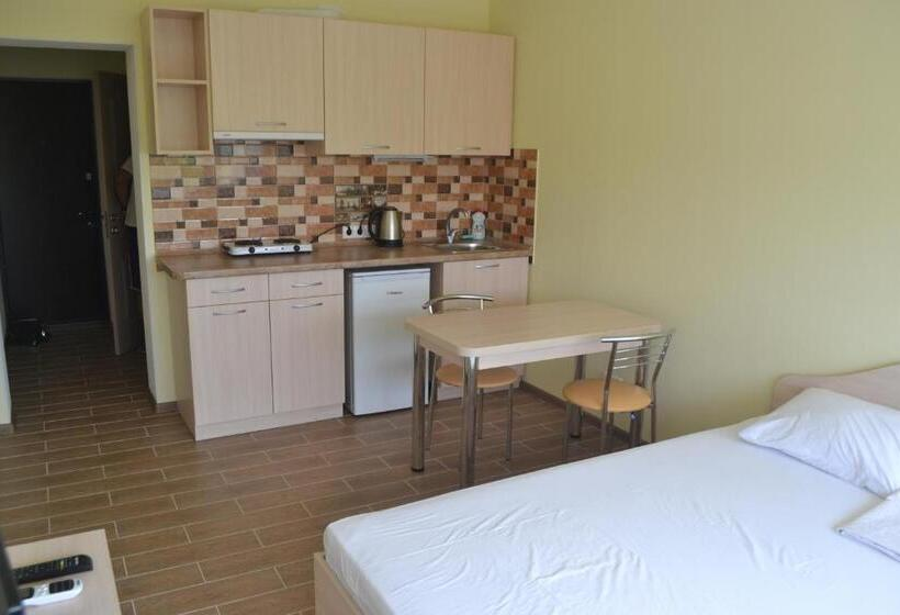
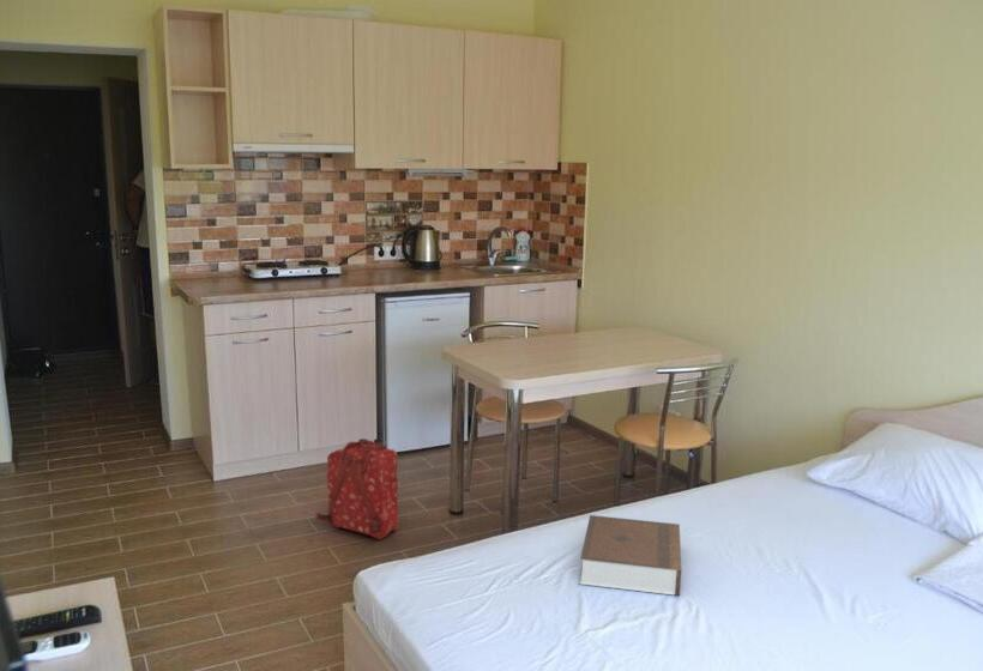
+ book (631, 552)
+ backpack (361, 486)
